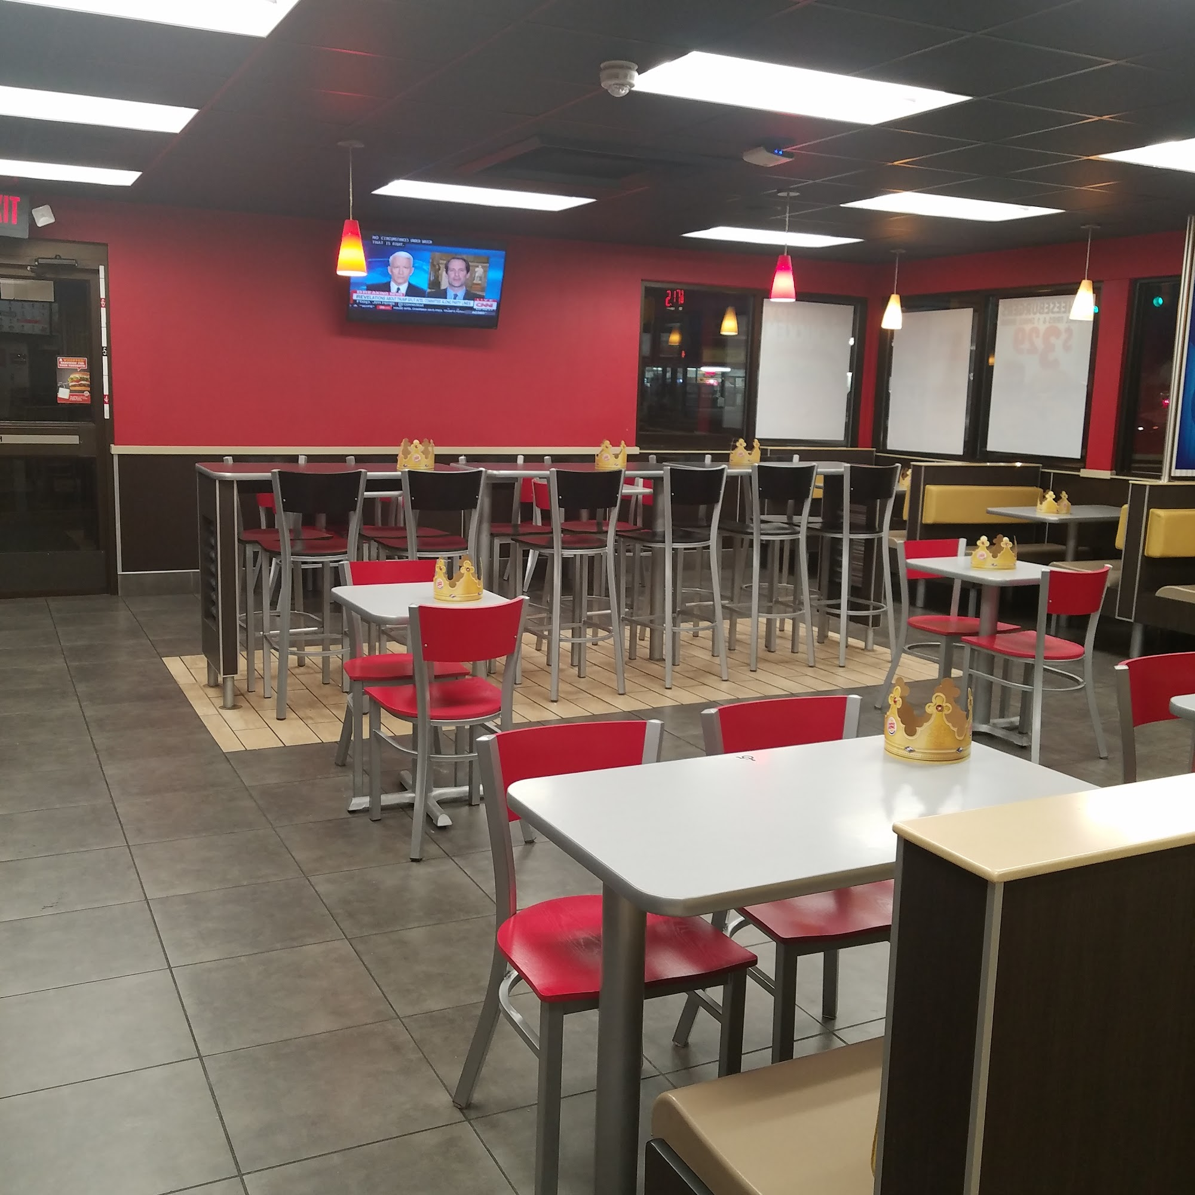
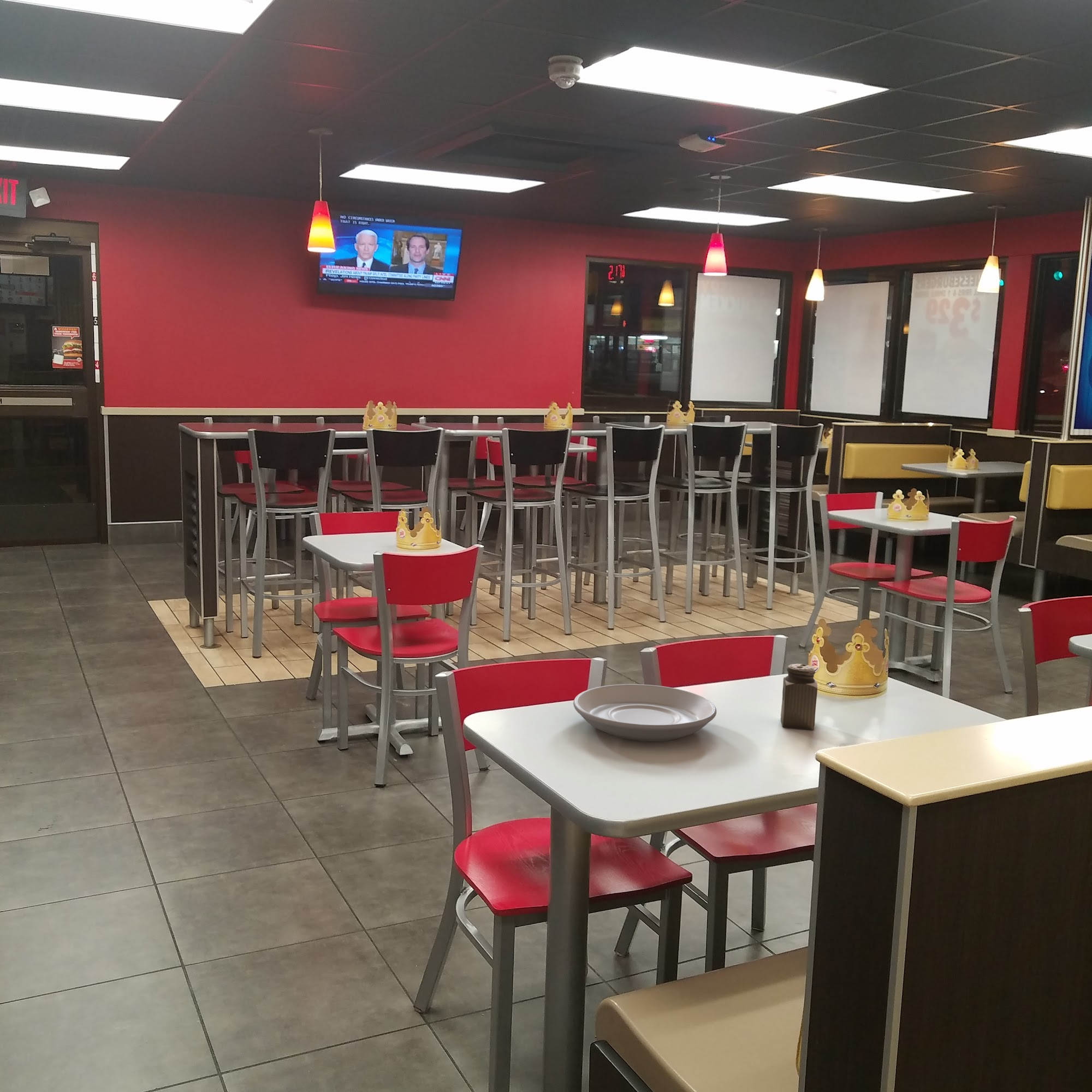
+ plate (644, 714)
+ salt shaker (799, 695)
